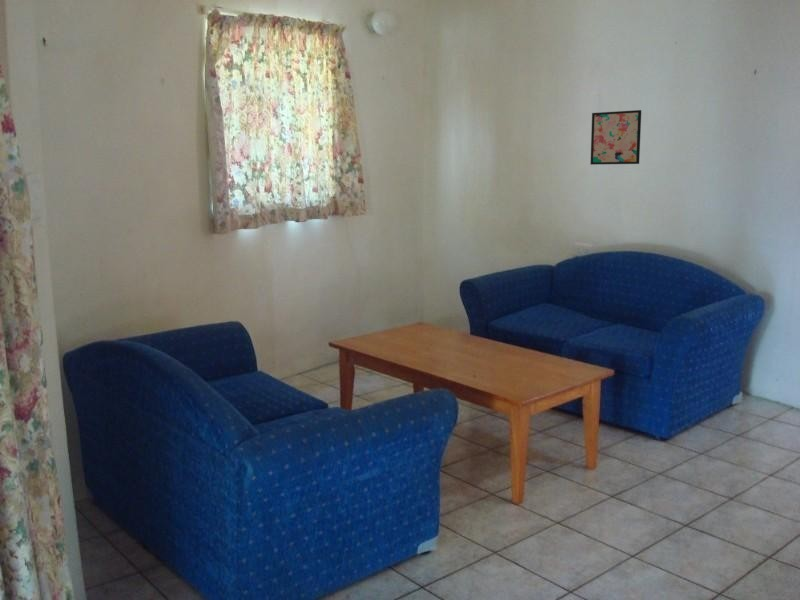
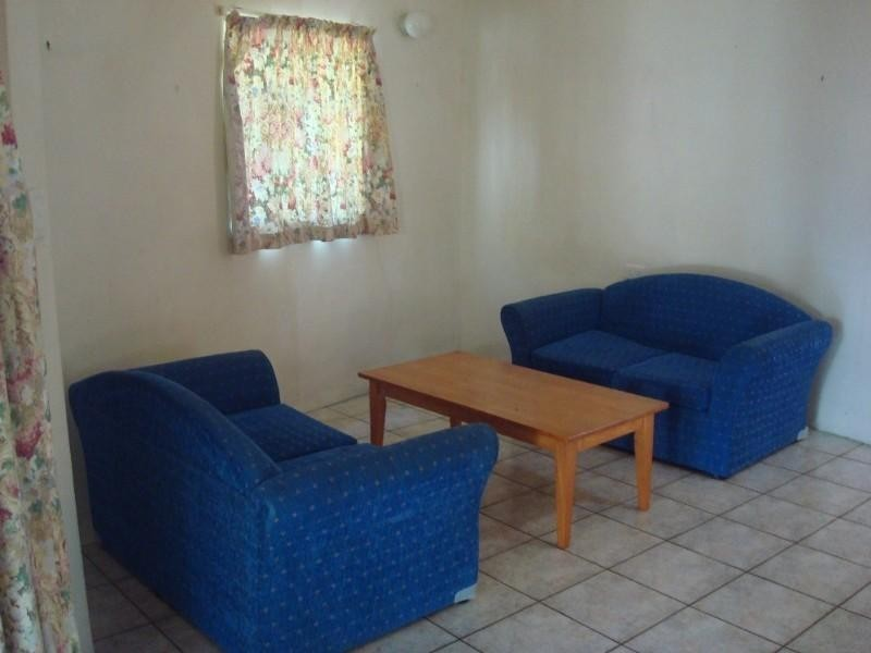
- wall art (615, 138)
